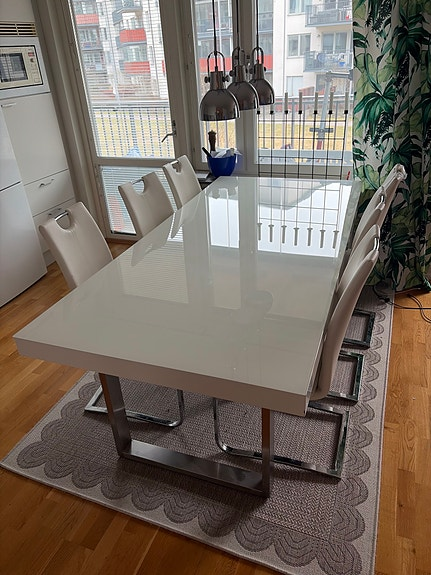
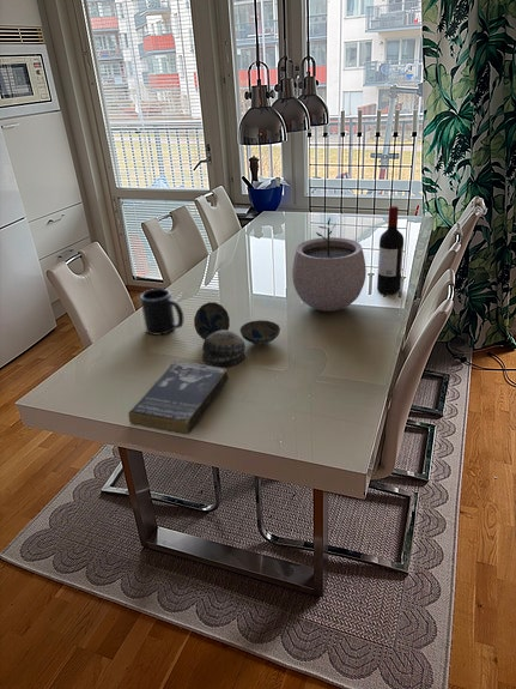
+ mug (162, 313)
+ decorative bowl (230, 331)
+ plant pot (328, 264)
+ book (181, 393)
+ wine bottle (390, 250)
